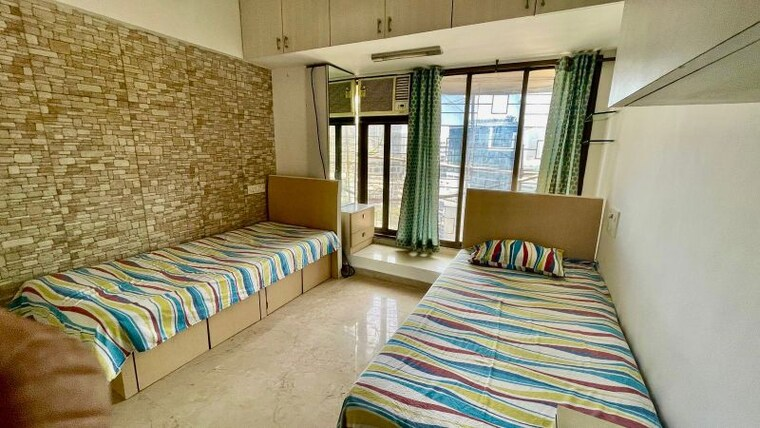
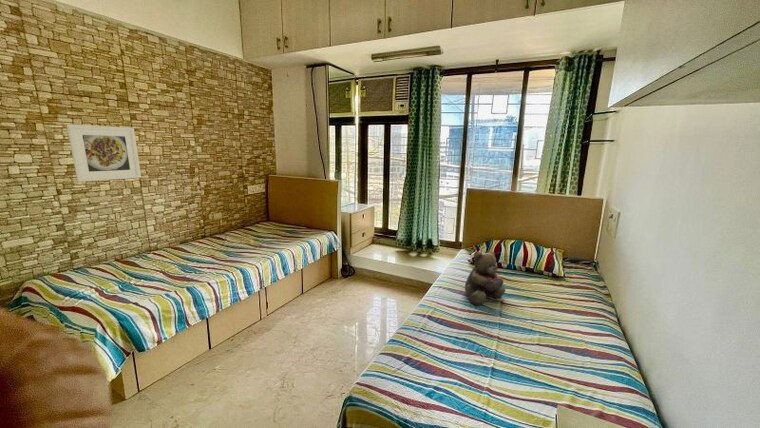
+ teddy bear (482, 274)
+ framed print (107, 153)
